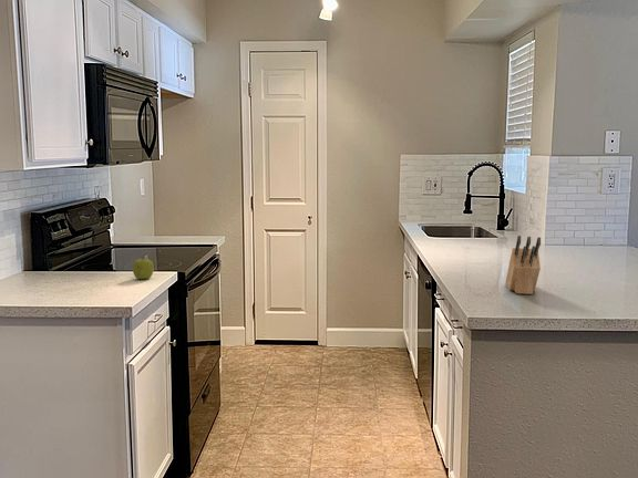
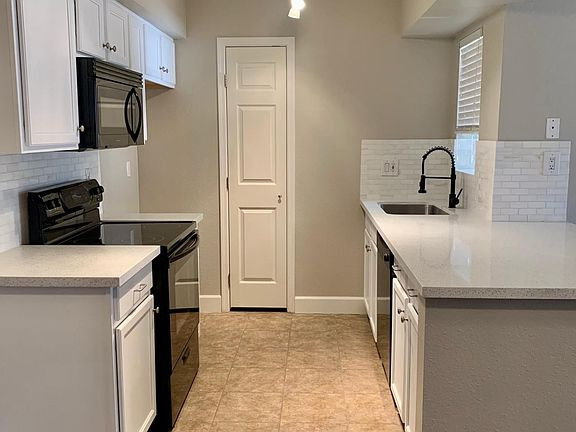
- fruit (143, 268)
- knife block (523, 261)
